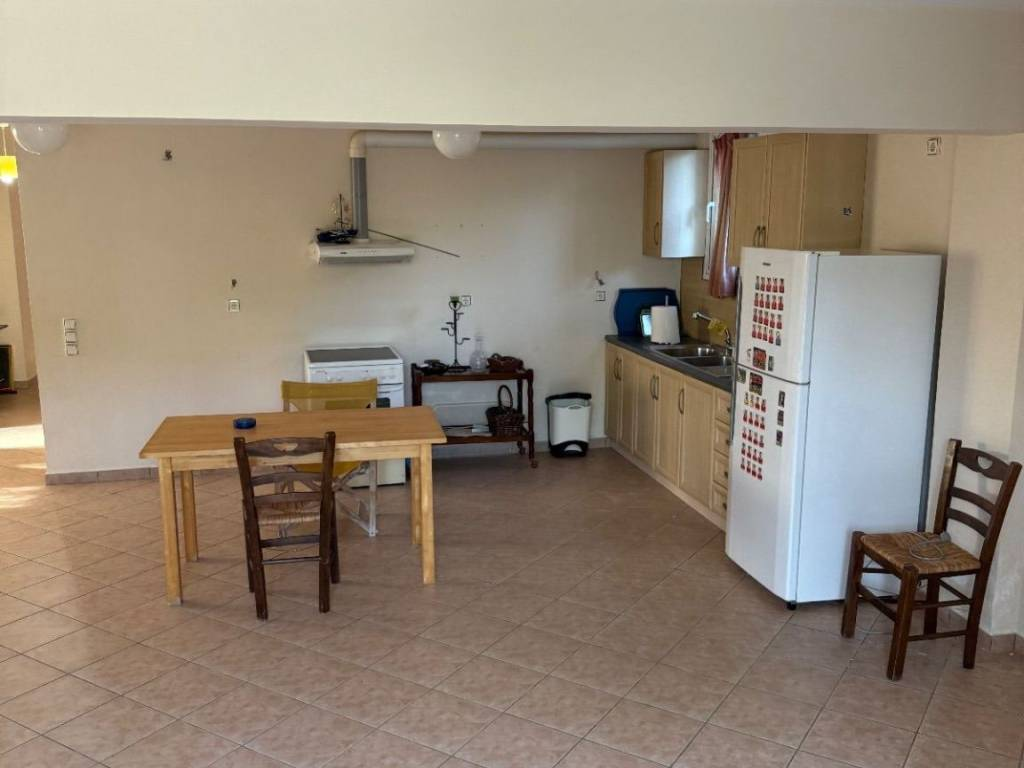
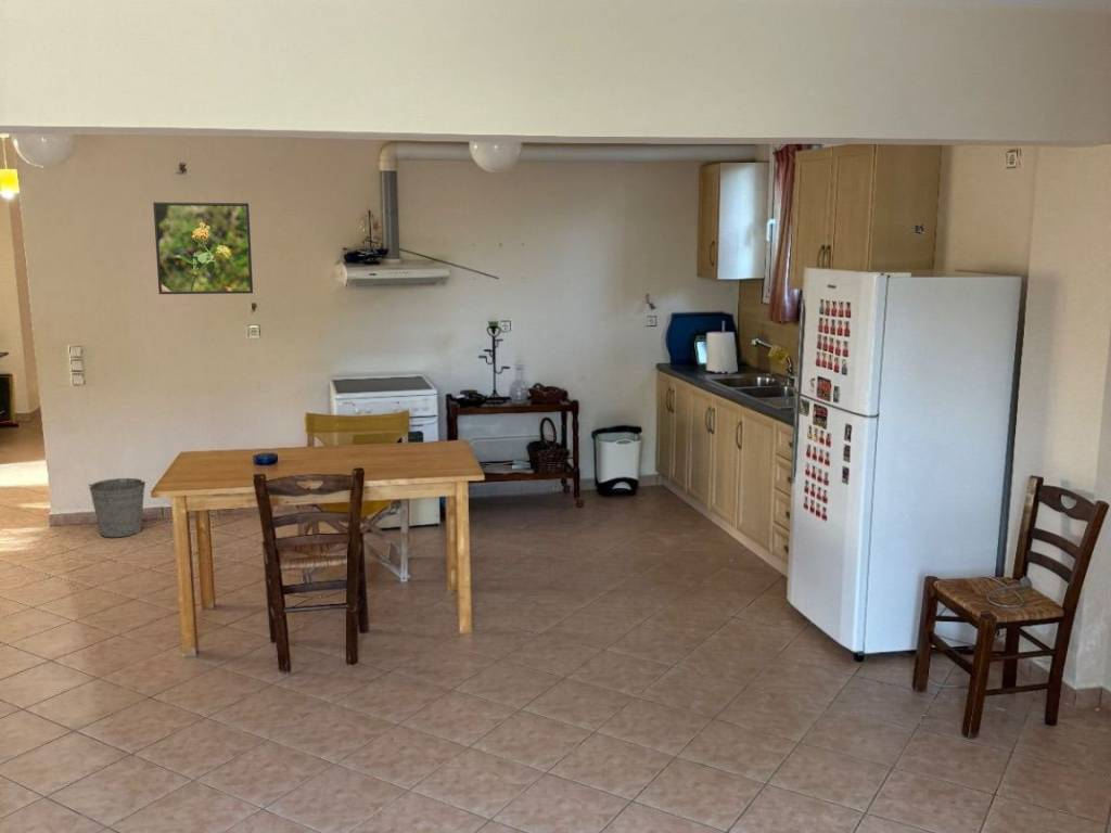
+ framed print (204, 248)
+ bucket (118, 507)
